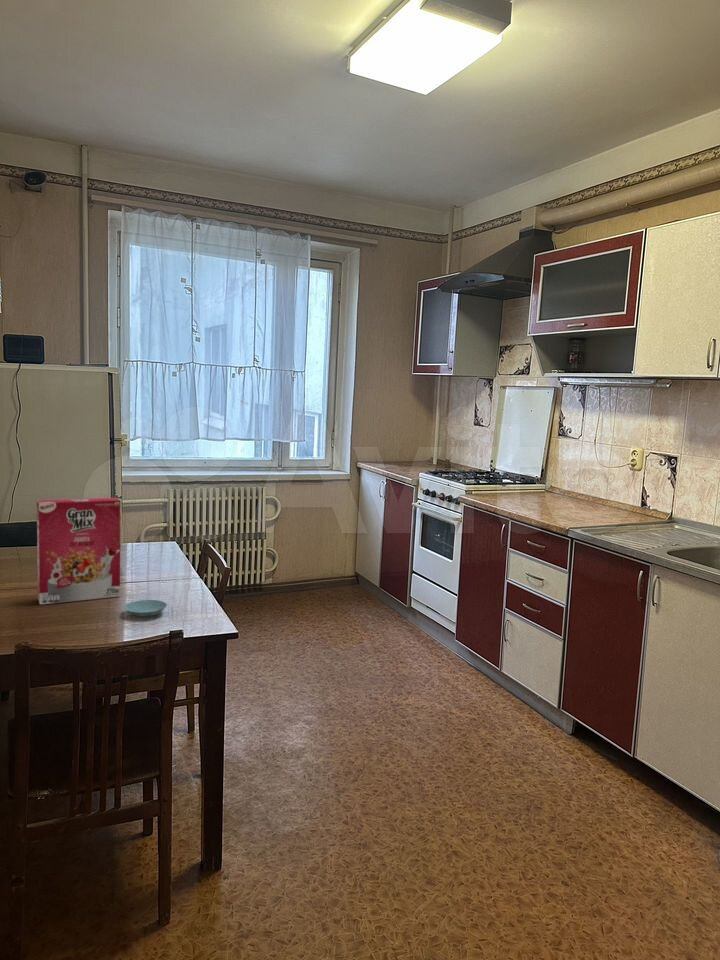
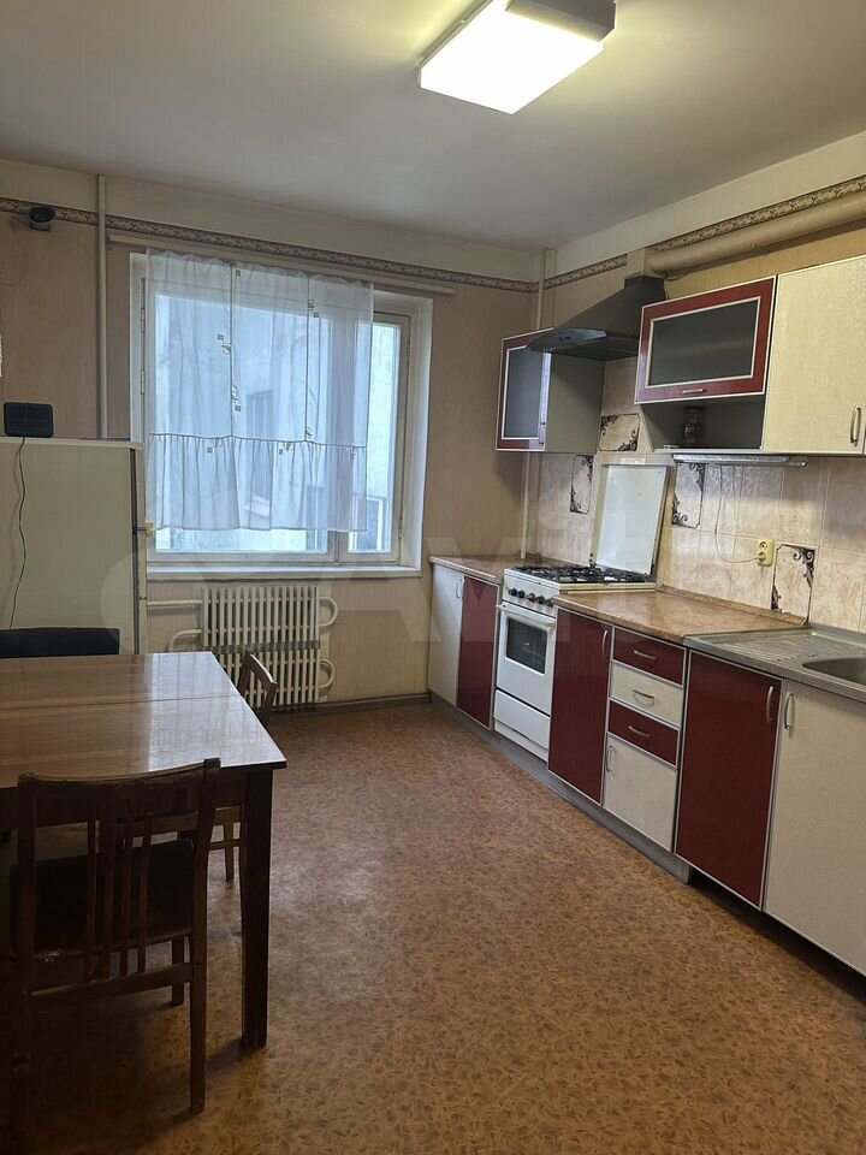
- cereal box (79, 549)
- saucer (145, 609)
